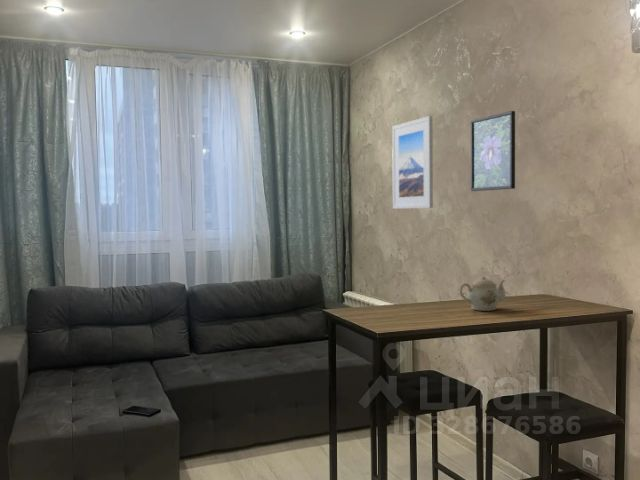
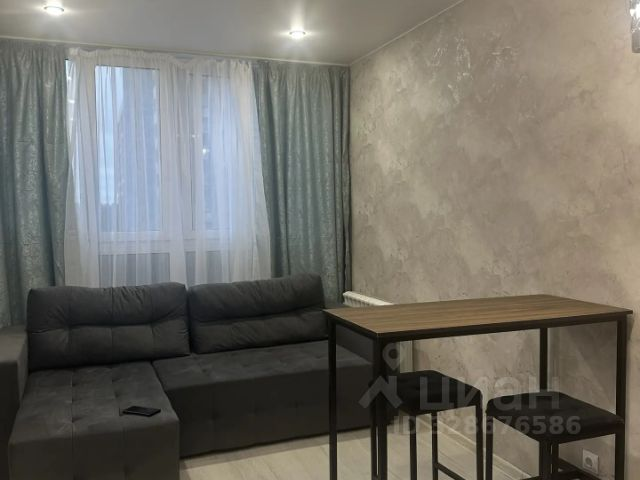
- teapot (482, 292)
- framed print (491, 153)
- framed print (411, 165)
